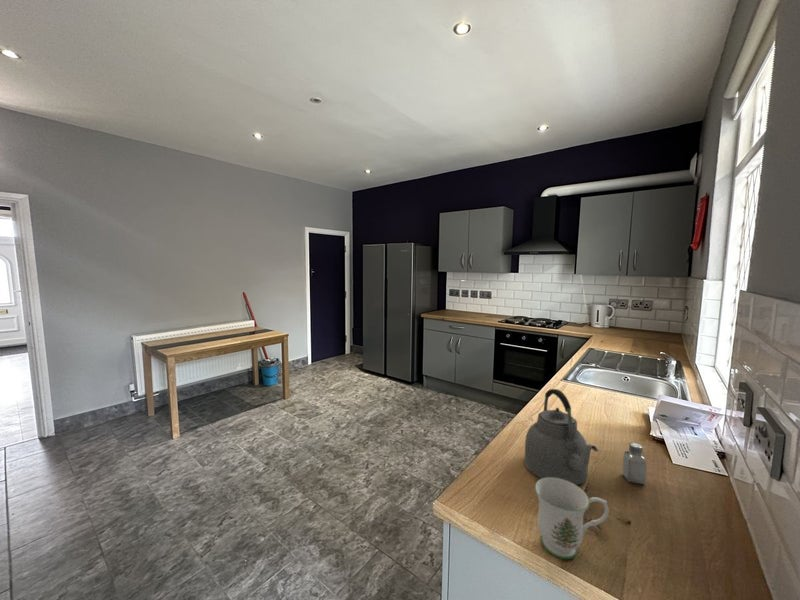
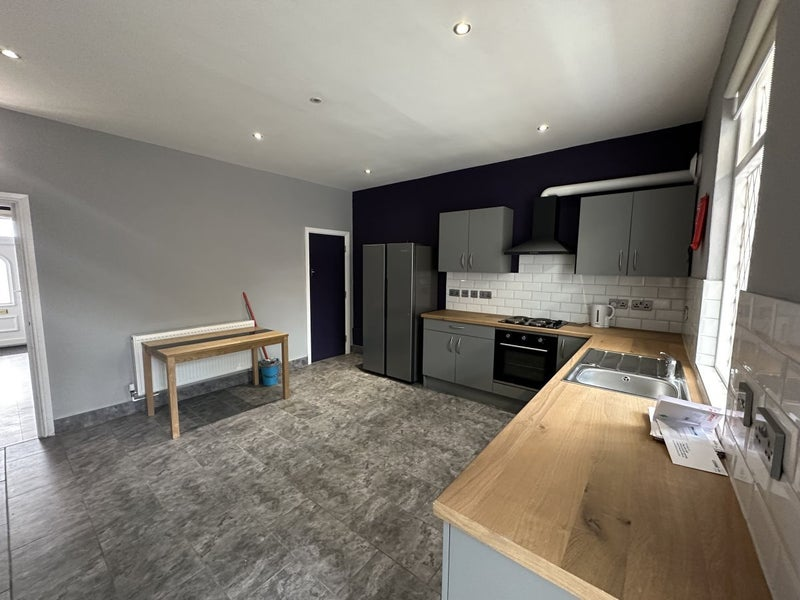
- kettle (564, 437)
- mug (570, 520)
- saltshaker (634, 461)
